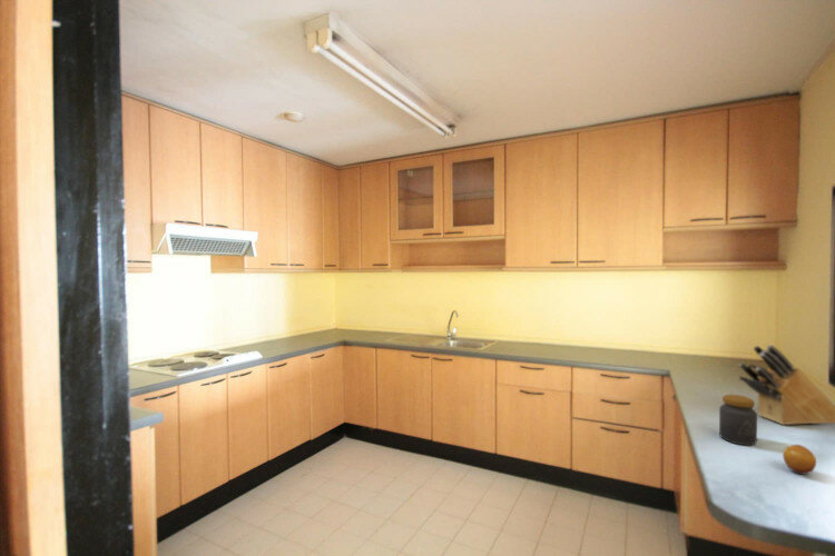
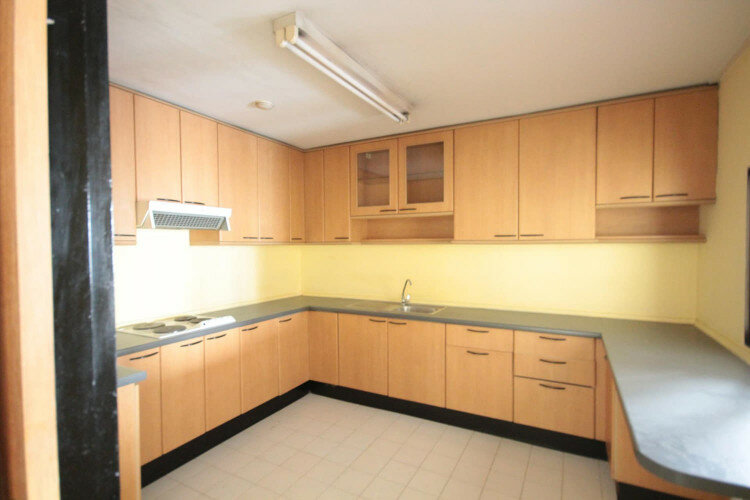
- jar (737, 418)
- fruit (798, 458)
- knife block (789, 381)
